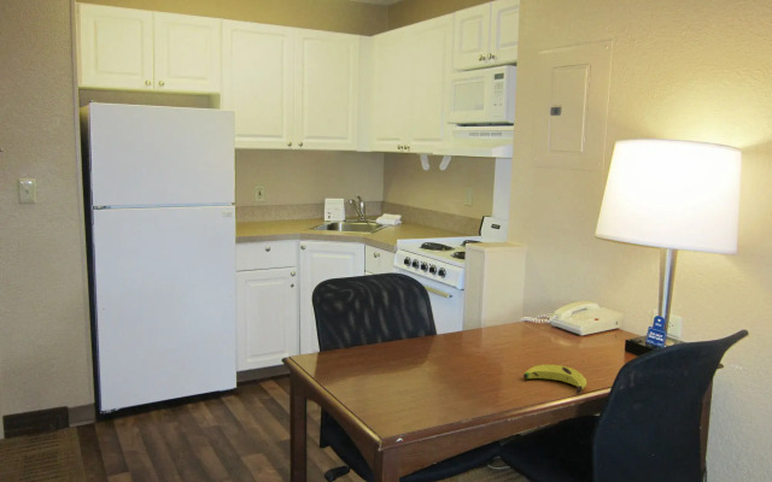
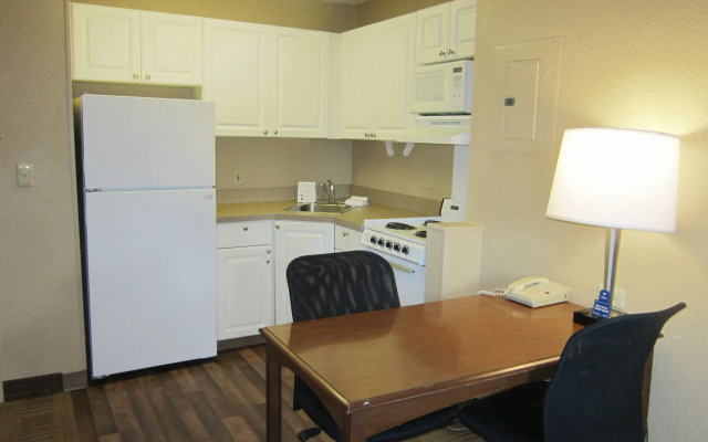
- banana (554, 377)
